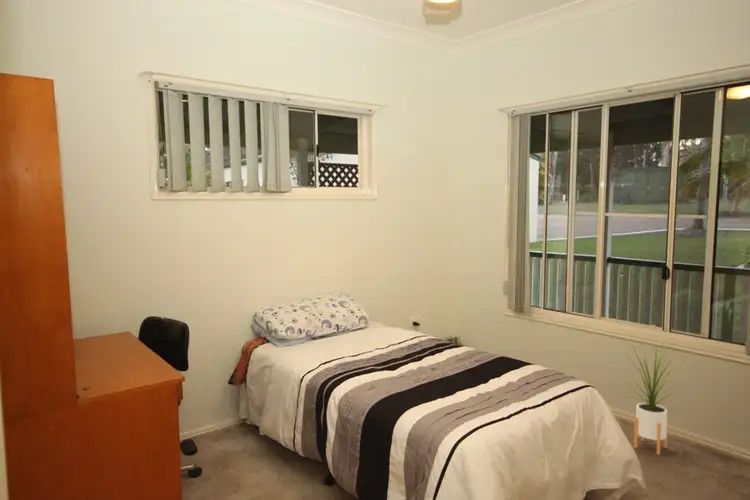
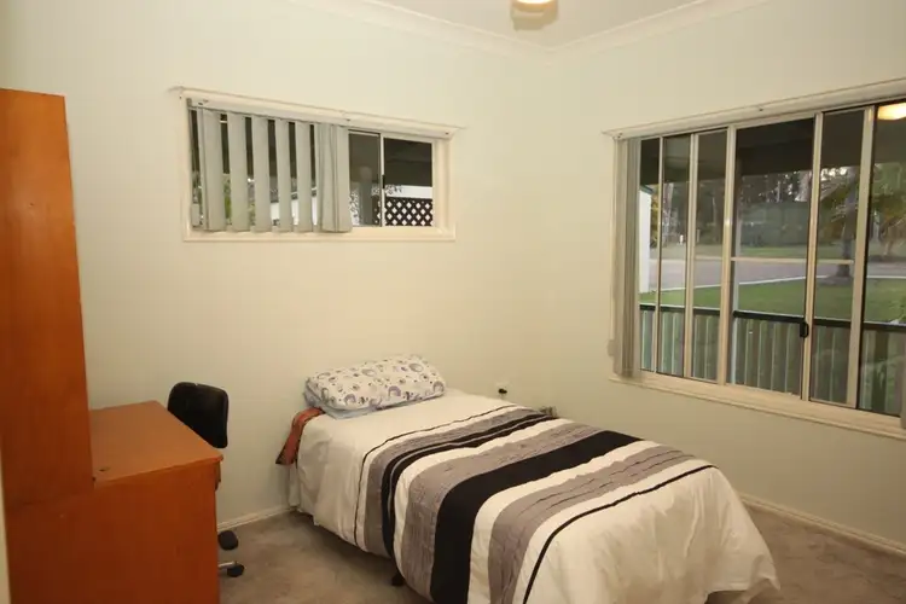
- house plant (650, 394)
